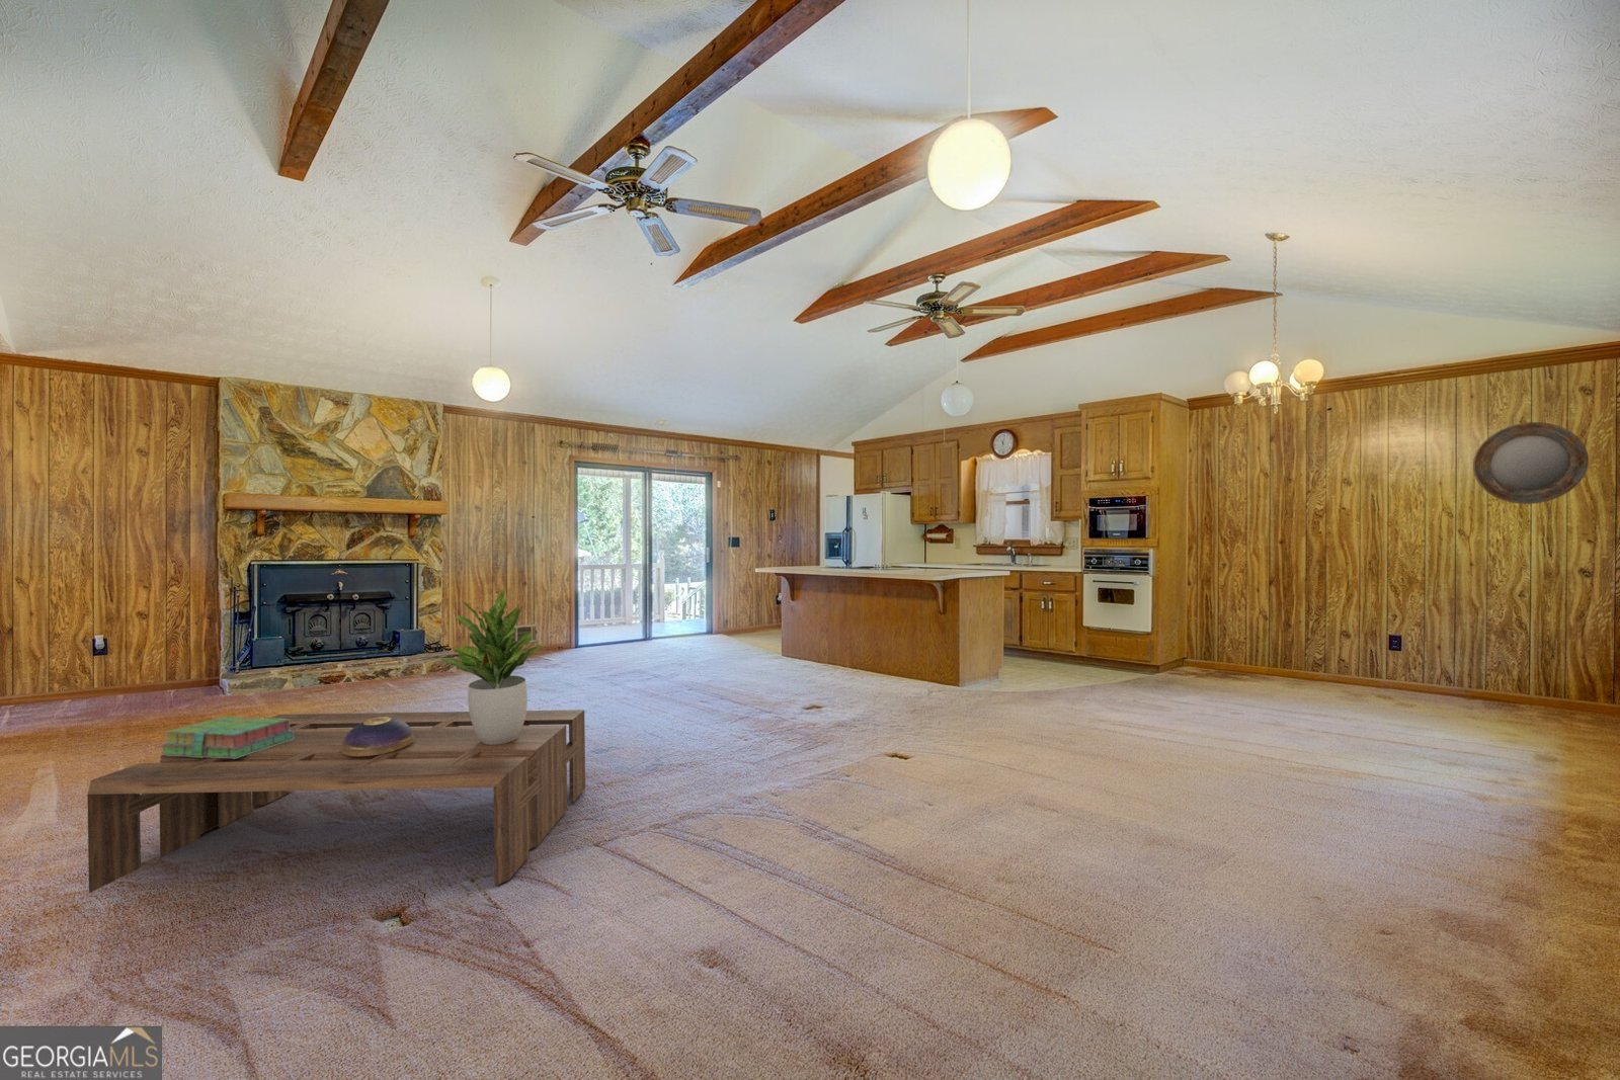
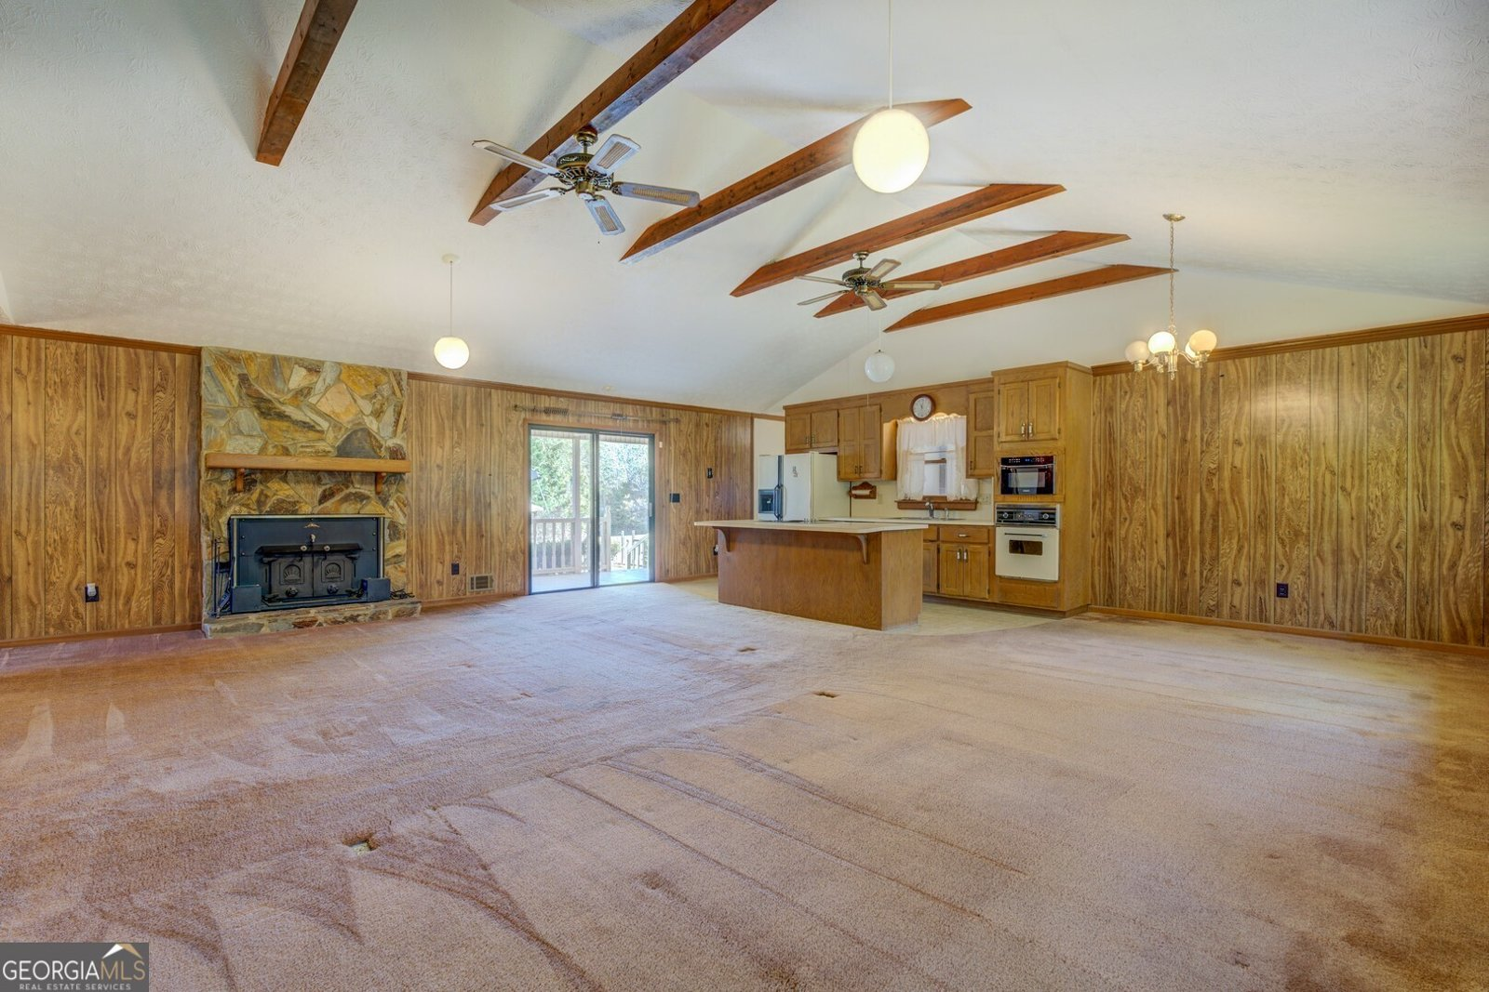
- potted plant (497, 665)
- stack of books (229, 734)
- home mirror (1528, 463)
- coffee table (377, 785)
- decorative bowl (377, 732)
